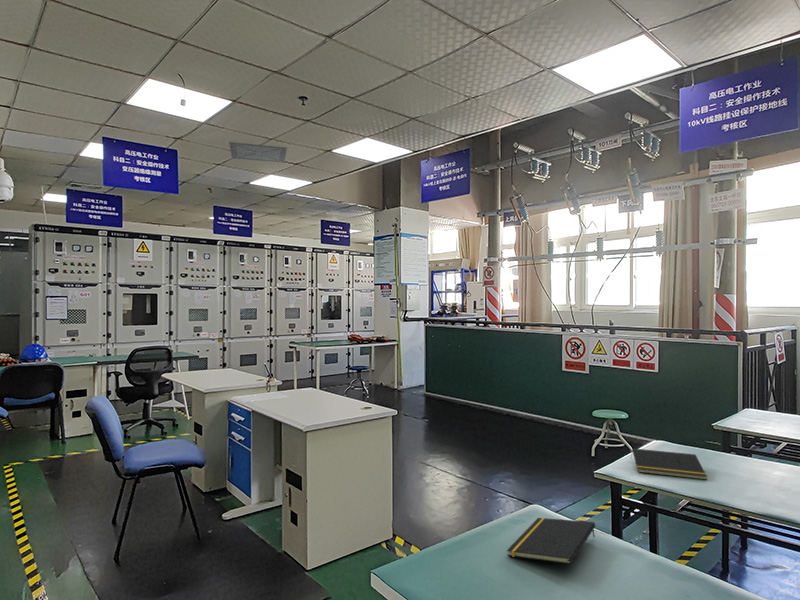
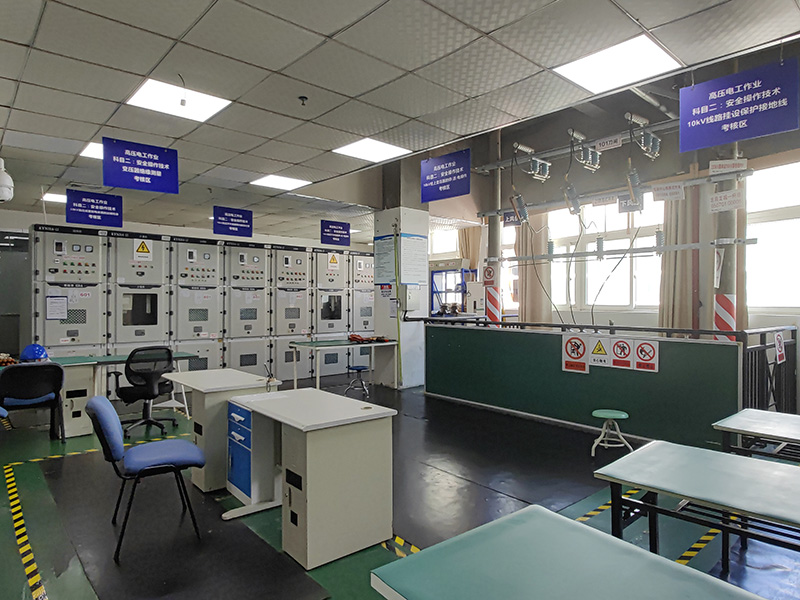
- notepad (552, 538)
- notepad (667, 463)
- ceiling vent (258, 153)
